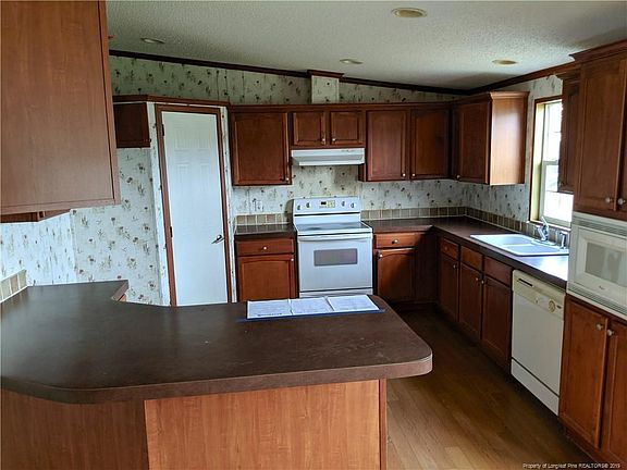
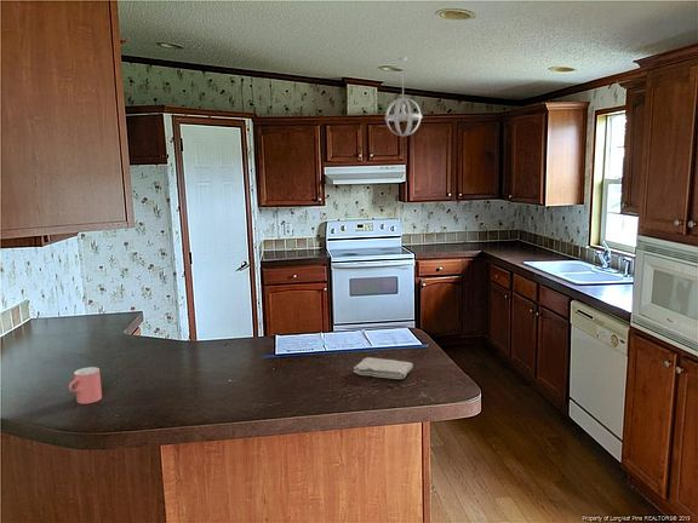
+ cup (84, 386)
+ pendant light (402, 97)
+ washcloth (383, 367)
